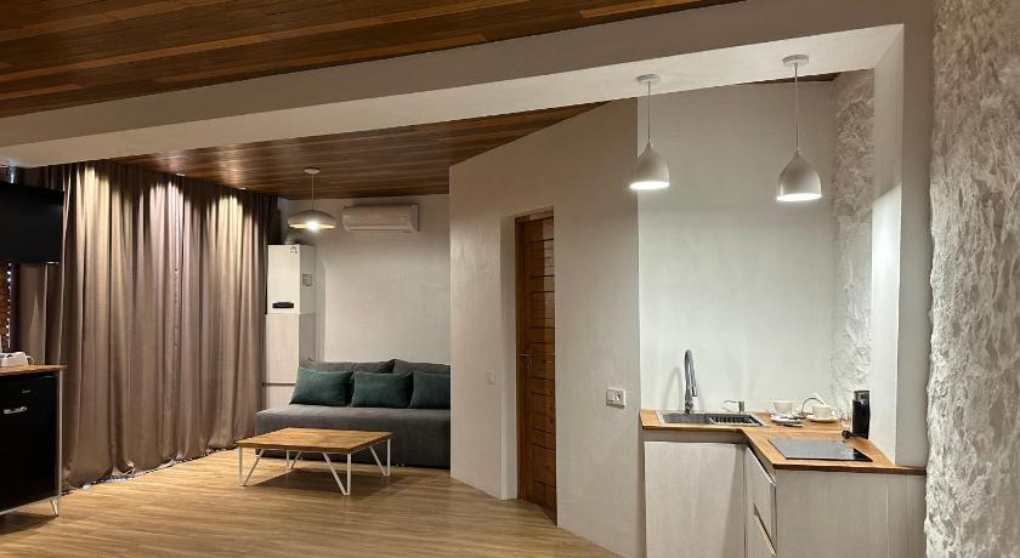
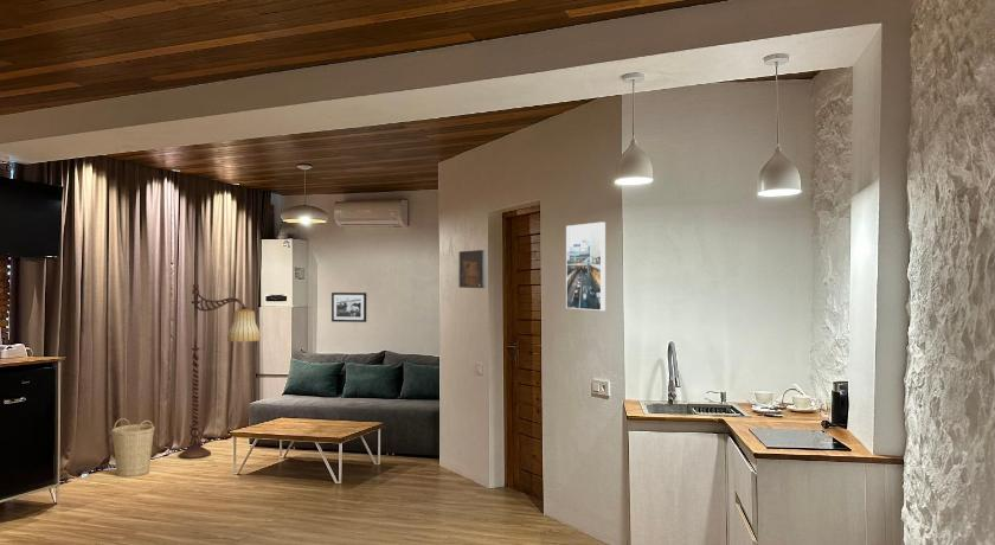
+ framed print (584, 267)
+ picture frame (348, 307)
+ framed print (471, 269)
+ floor lamp (198, 371)
+ basket (133, 445)
